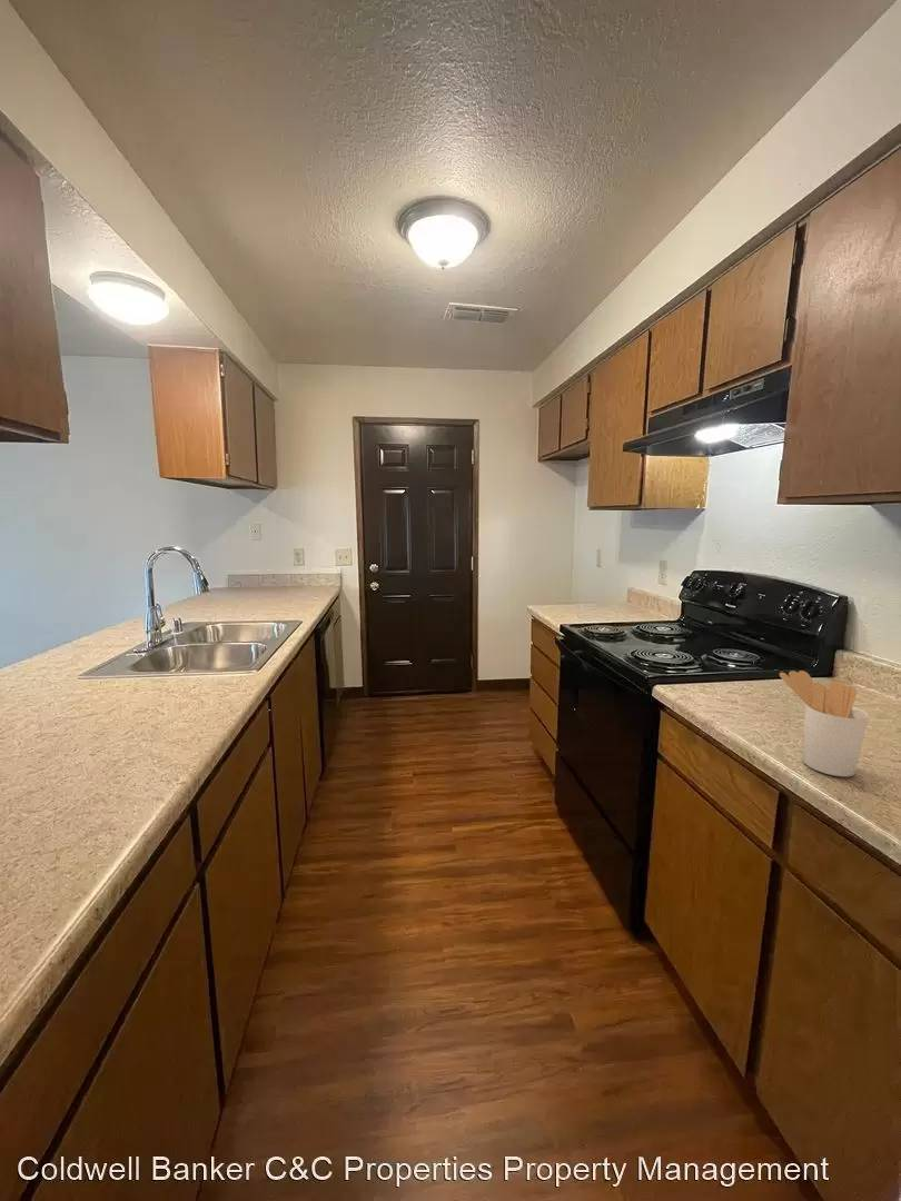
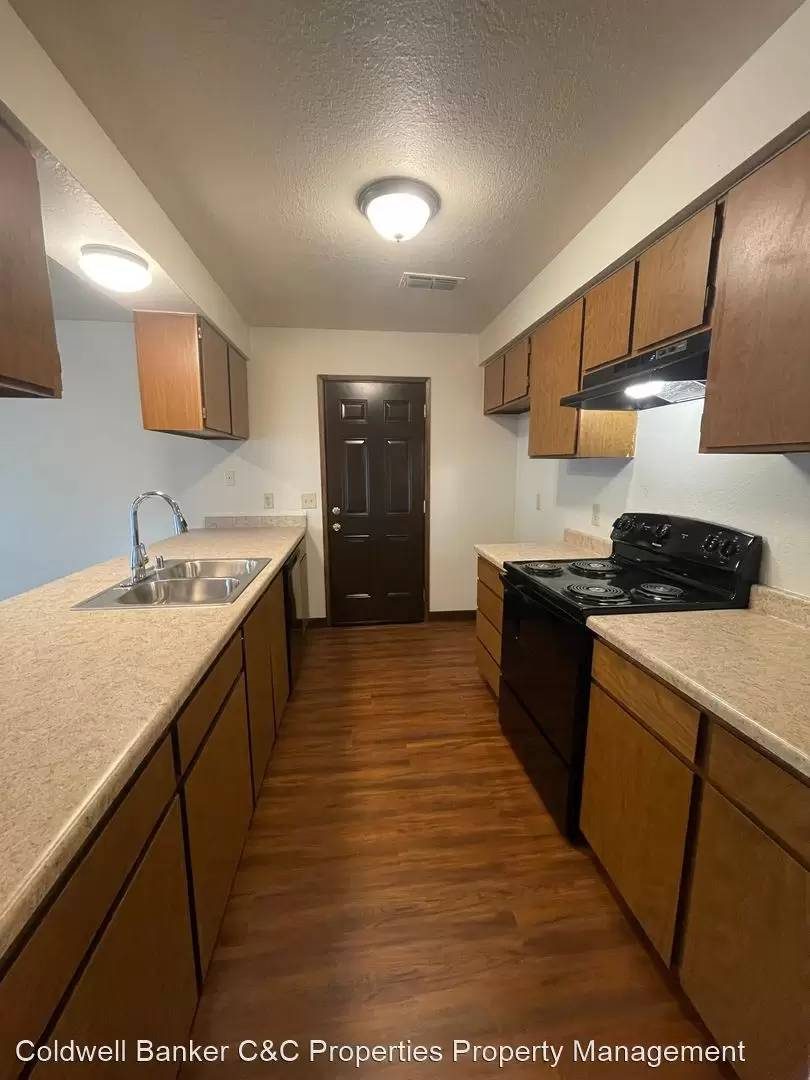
- utensil holder (819, 718)
